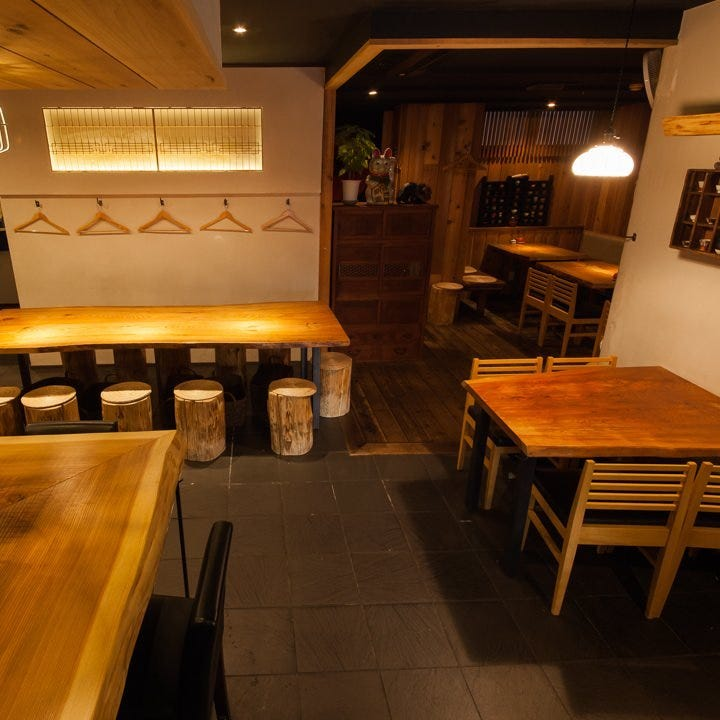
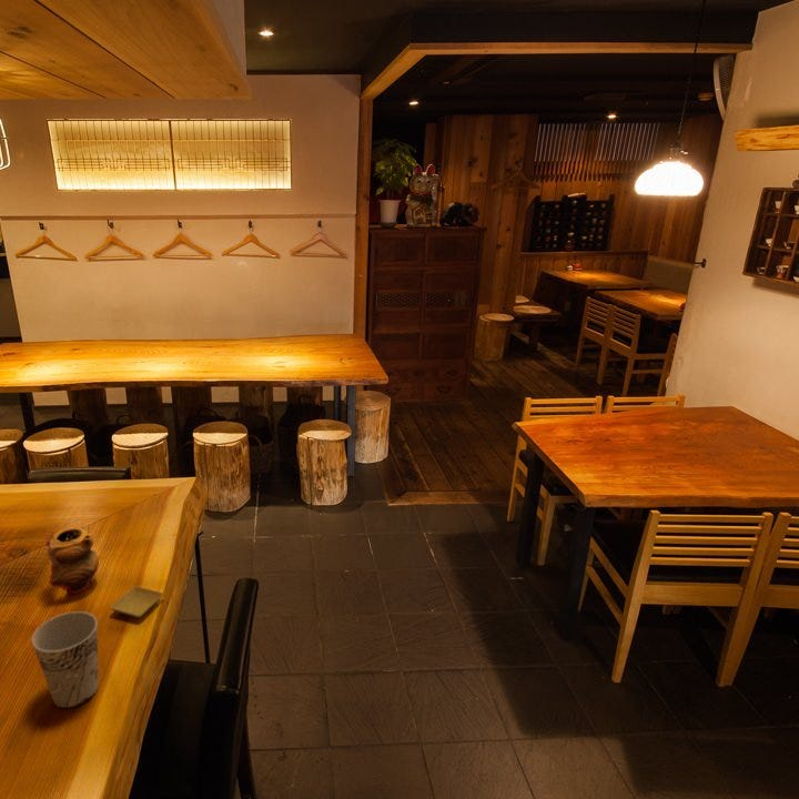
+ saucer (136, 604)
+ teapot (71, 555)
+ cup (70, 661)
